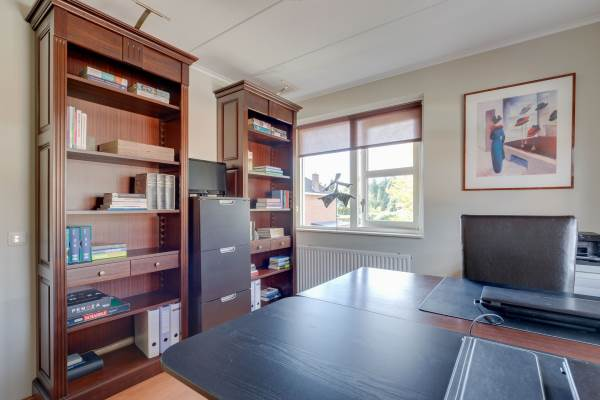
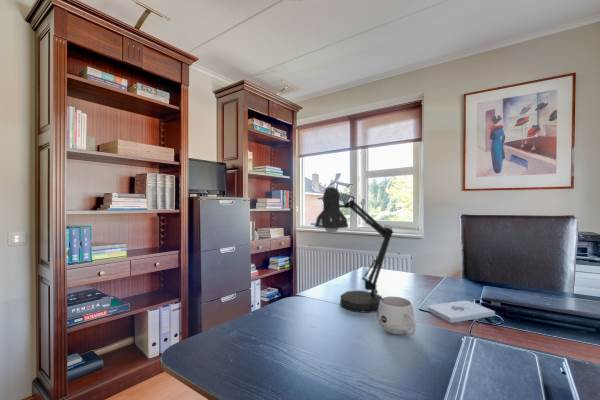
+ mug (399, 318)
+ desk lamp (346, 227)
+ notepad (459, 310)
